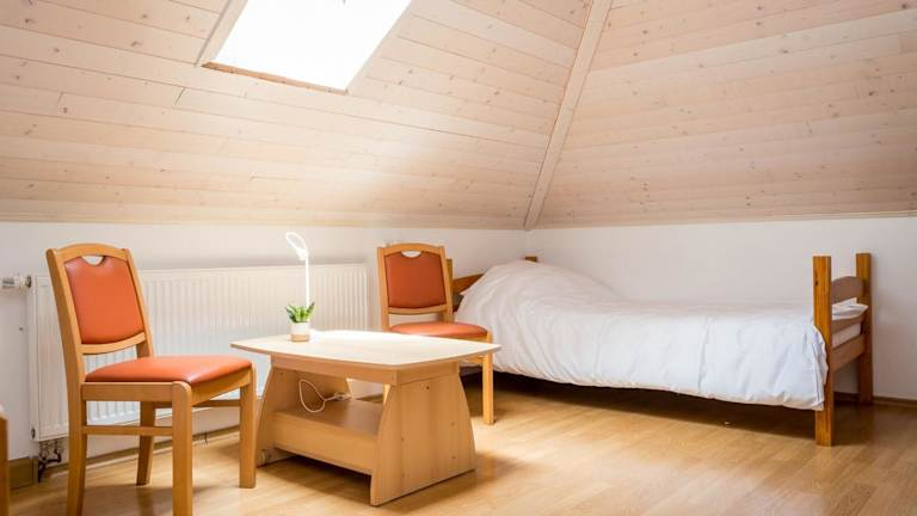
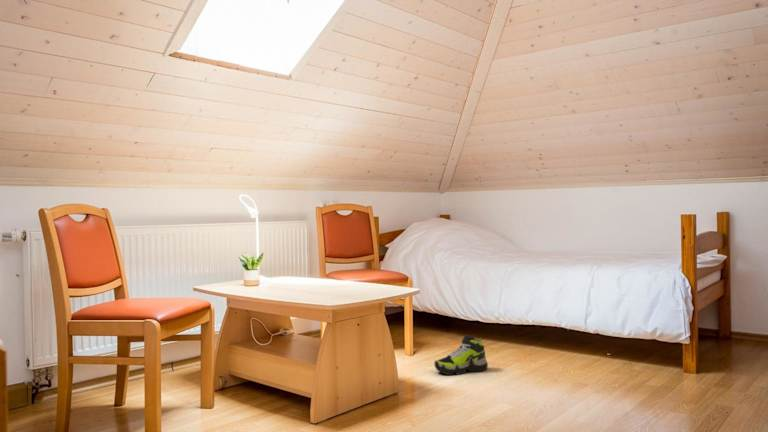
+ shoe (461, 353)
